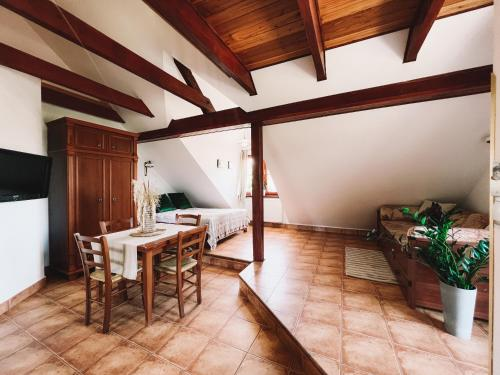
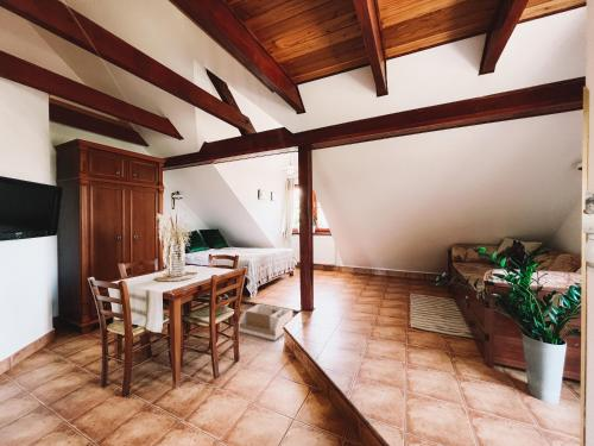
+ storage bin (265, 320)
